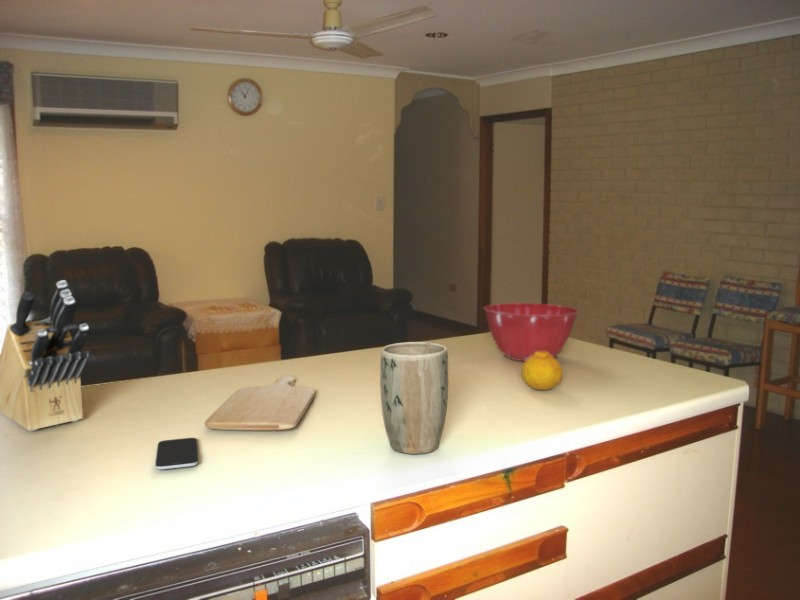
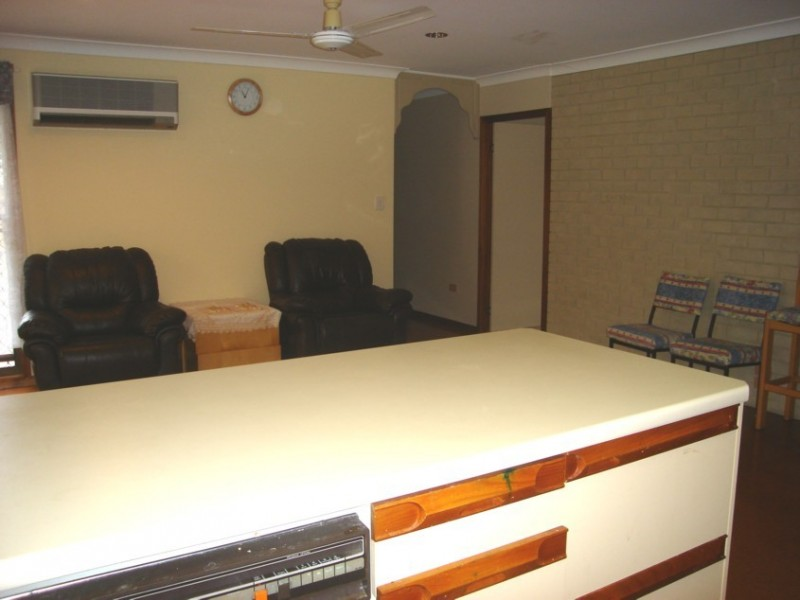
- knife block (37, 349)
- chopping board (270, 399)
- plant pot (414, 397)
- mixing bowl (530, 332)
- smartphone (177, 452)
- fruit (541, 370)
